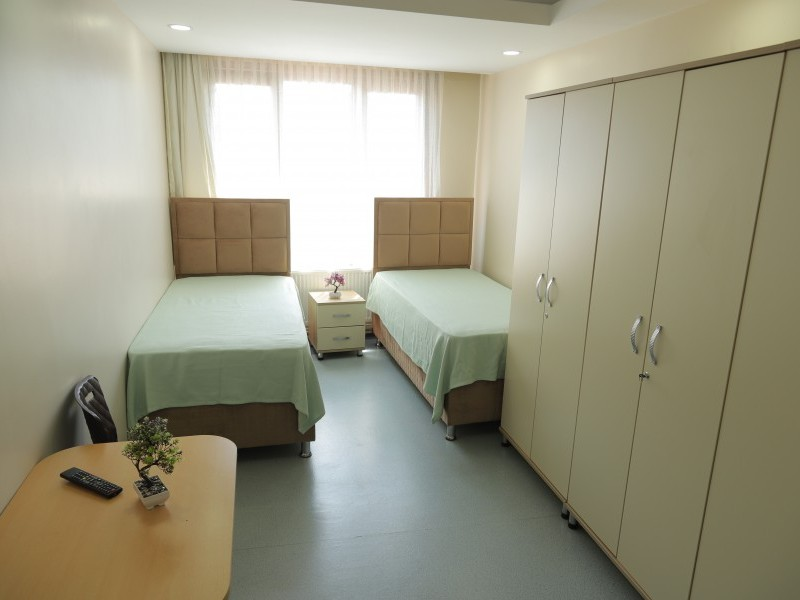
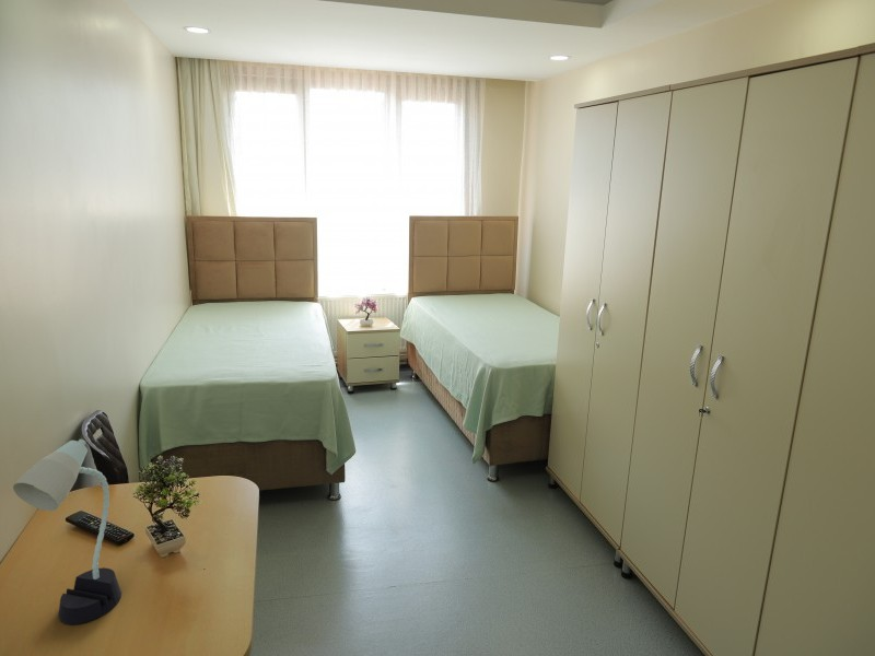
+ desk lamp (97, 536)
